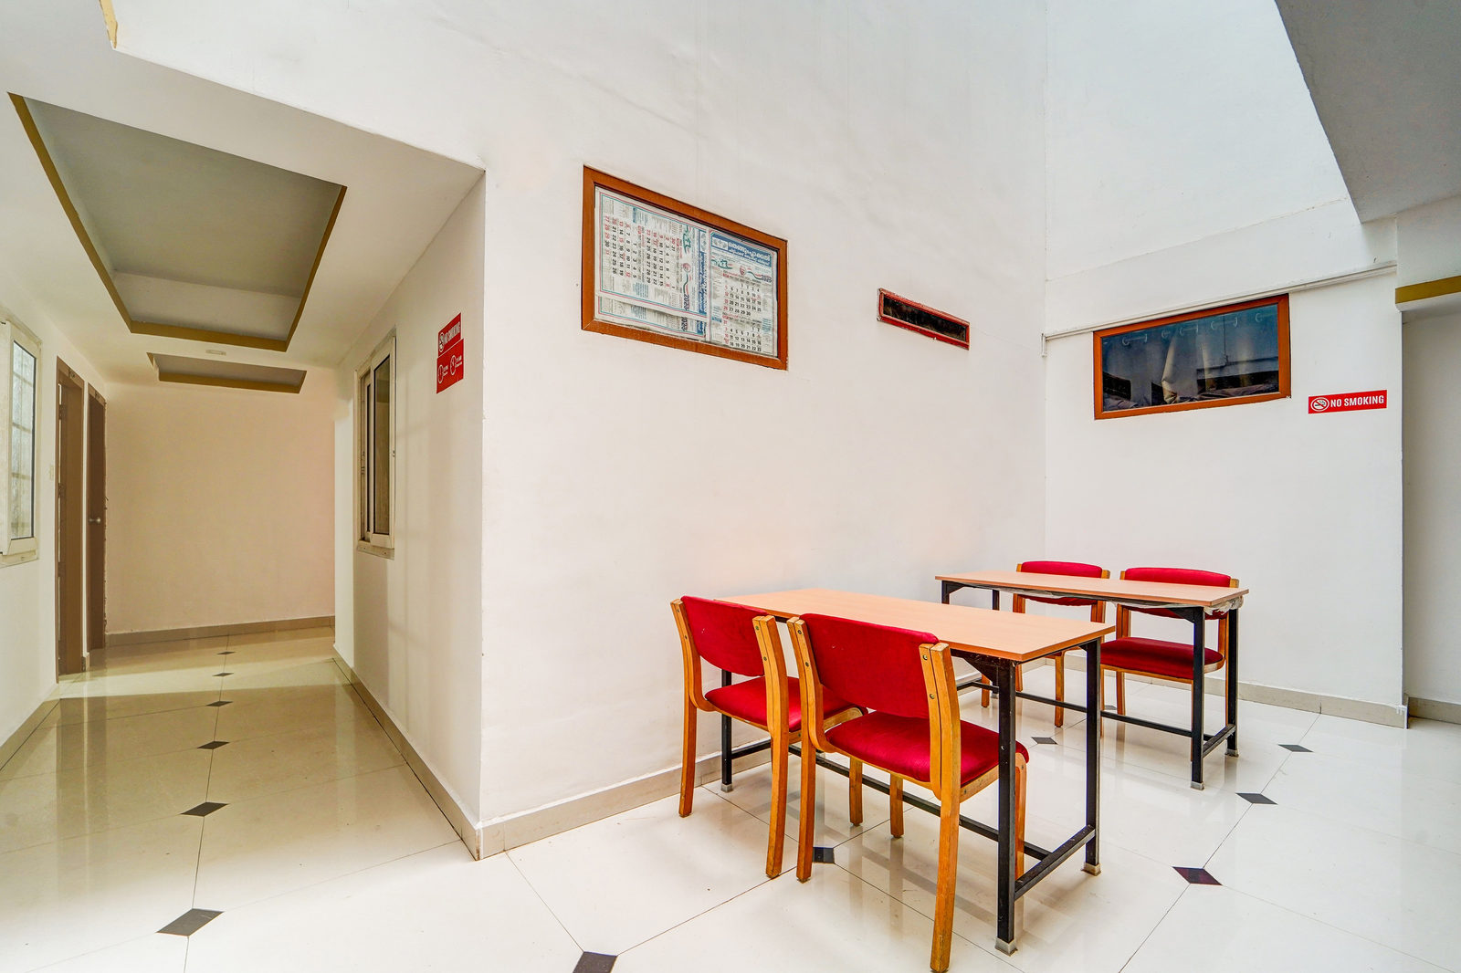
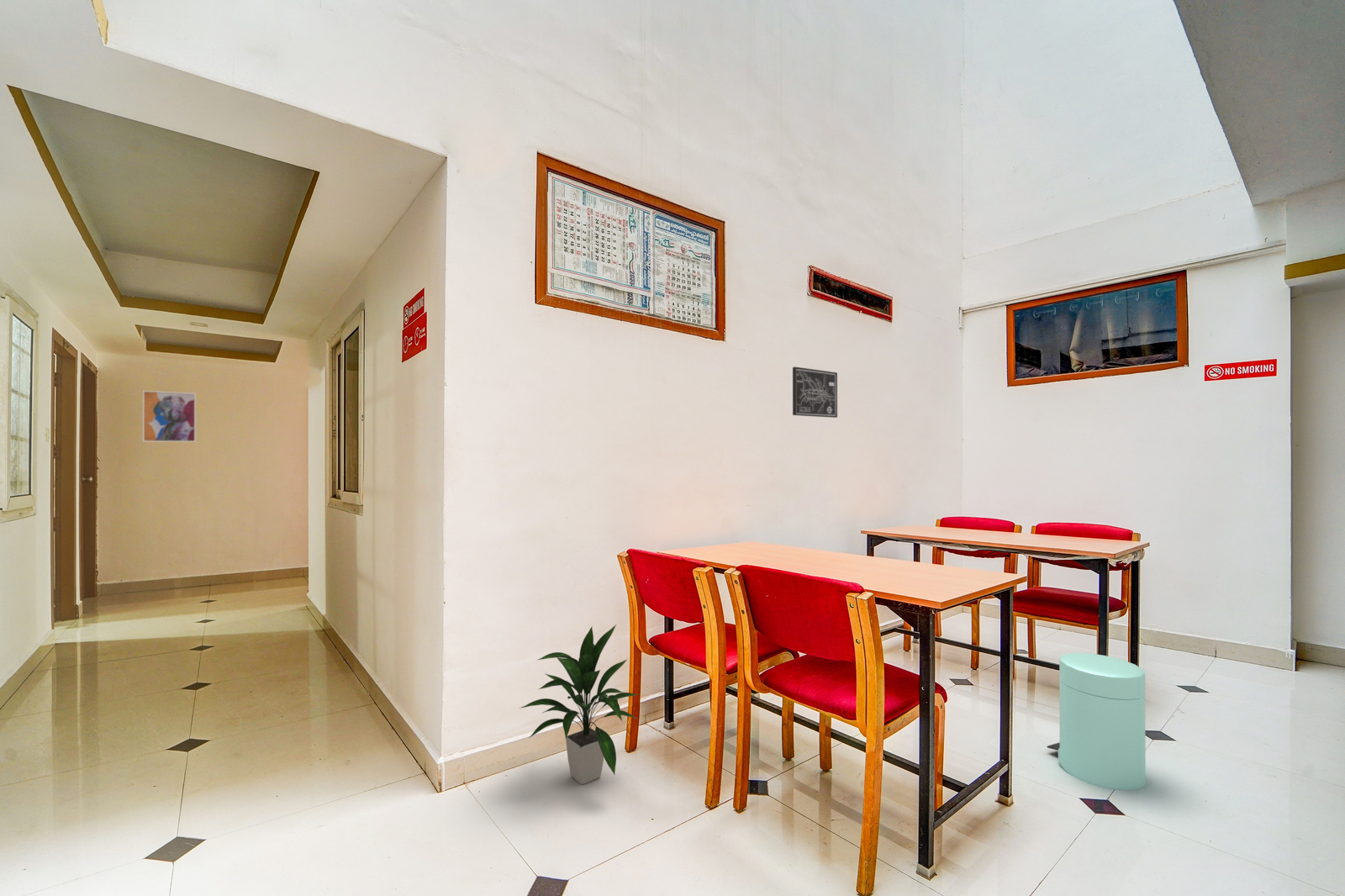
+ wall art (815, 393)
+ wall art (170, 416)
+ trash can (1094, 714)
+ indoor plant (585, 704)
